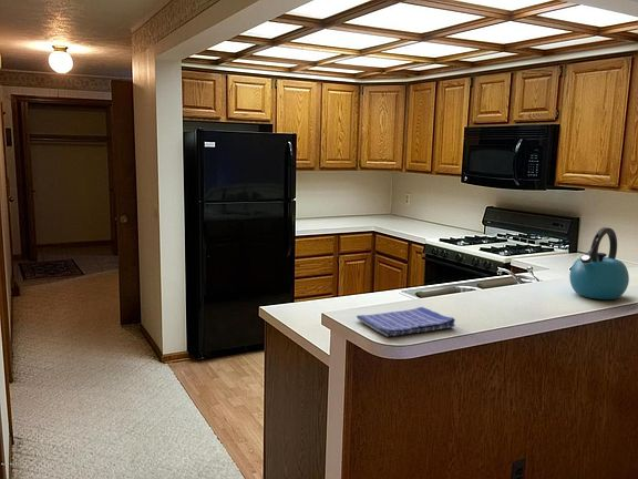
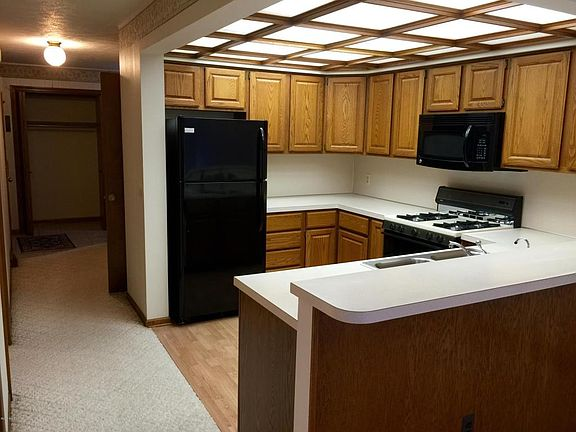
- kettle (598, 262)
- dish towel (405, 319)
